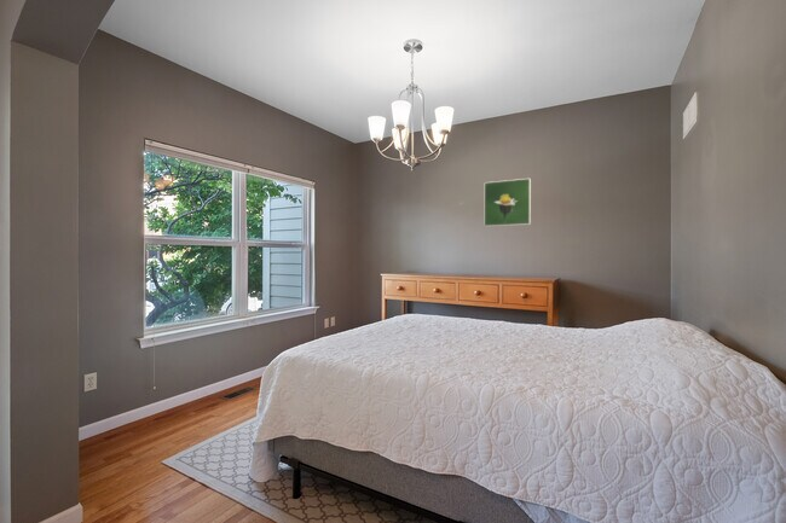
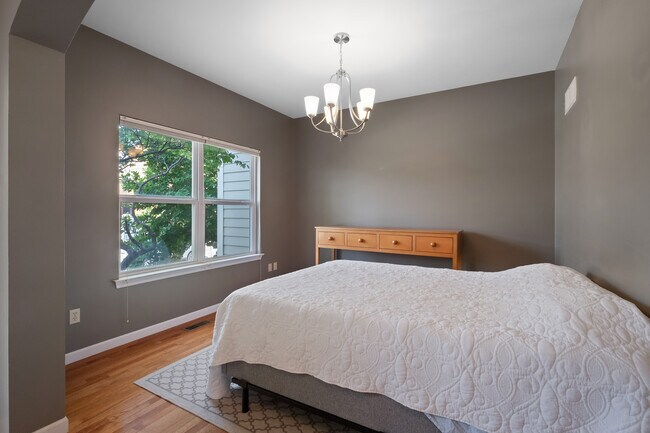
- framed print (507, 203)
